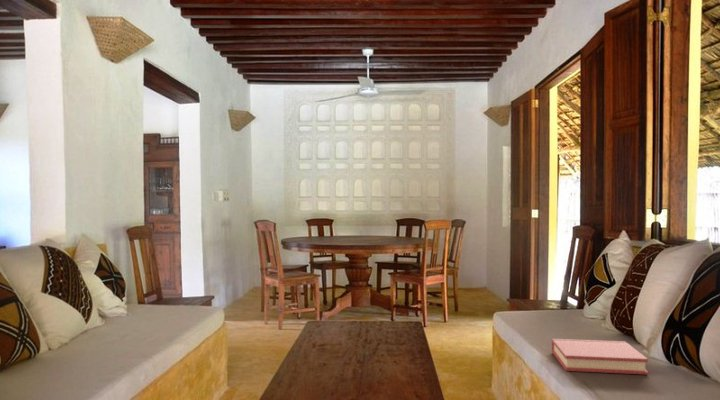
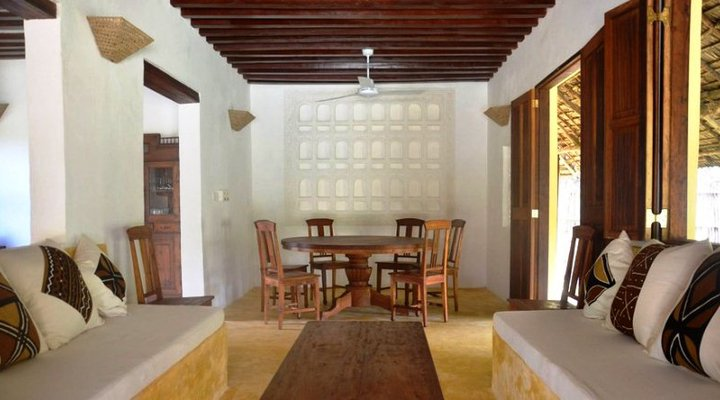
- hardback book (596, 355)
